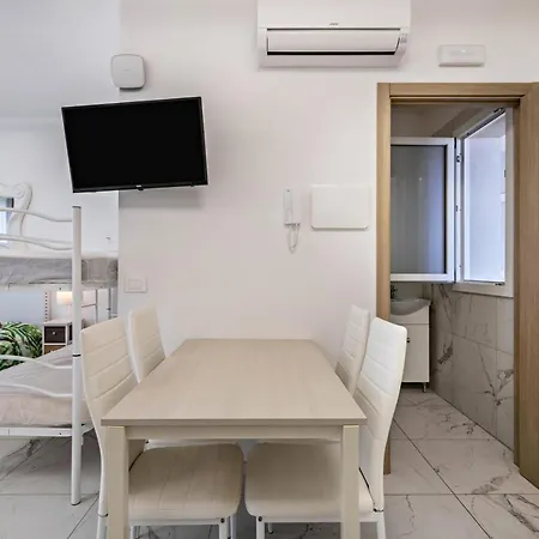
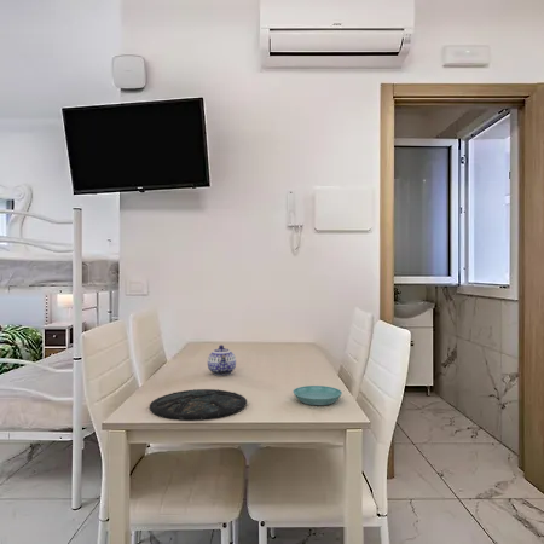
+ teapot (221, 359)
+ saucer (317, 395)
+ plate (198, 398)
